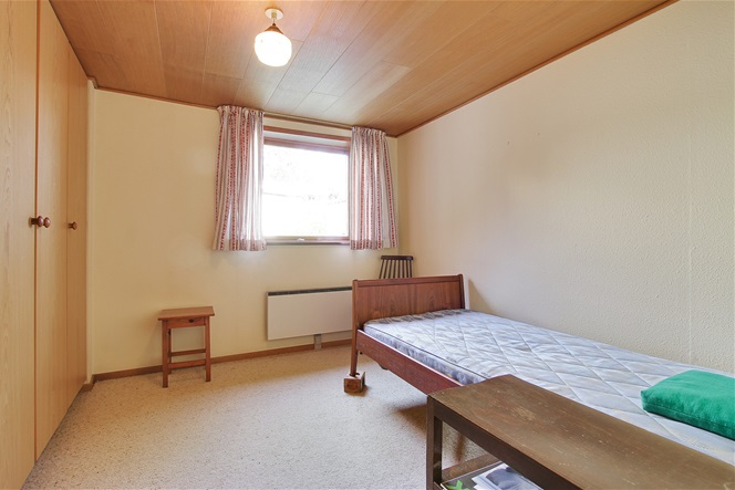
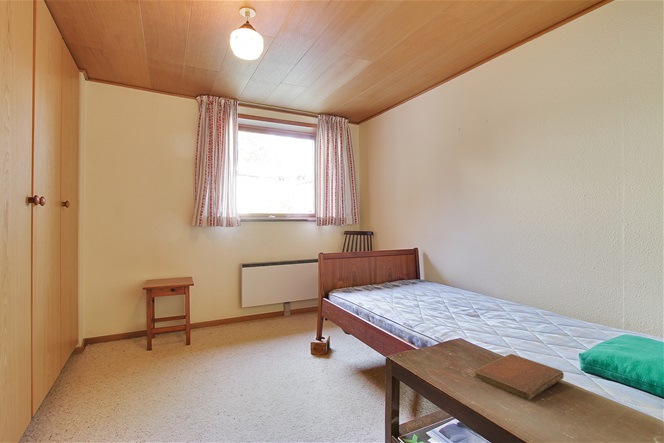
+ notebook (518, 374)
